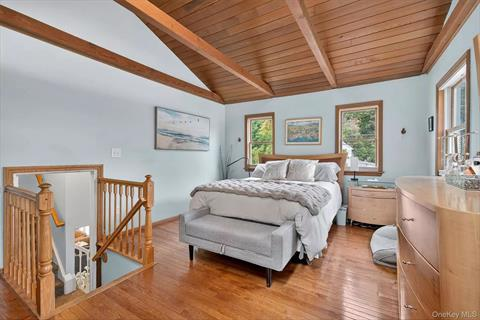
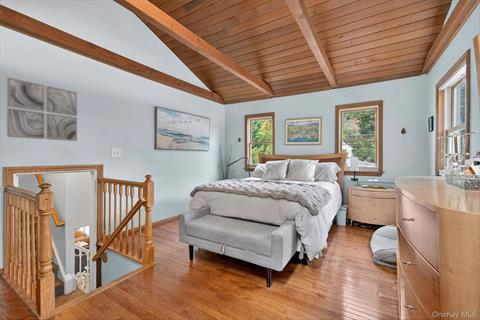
+ wall art (44, 113)
